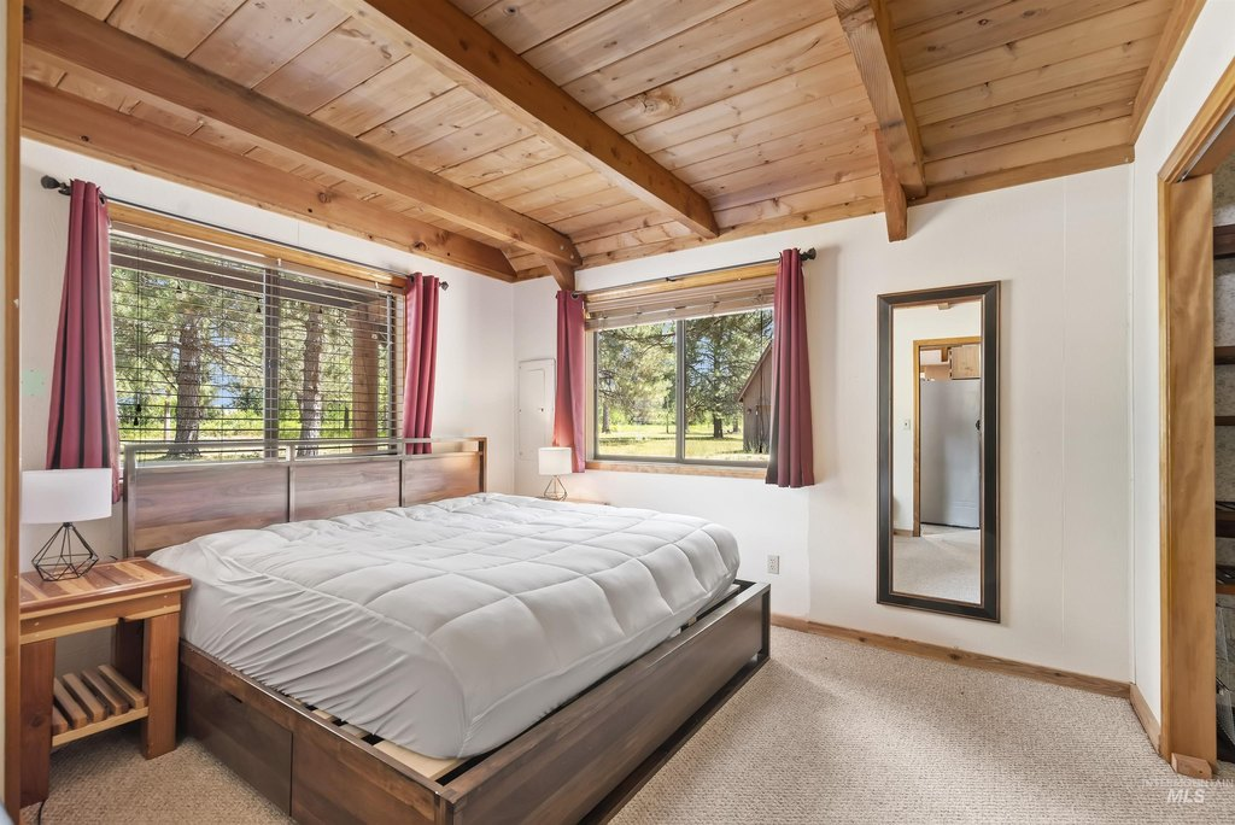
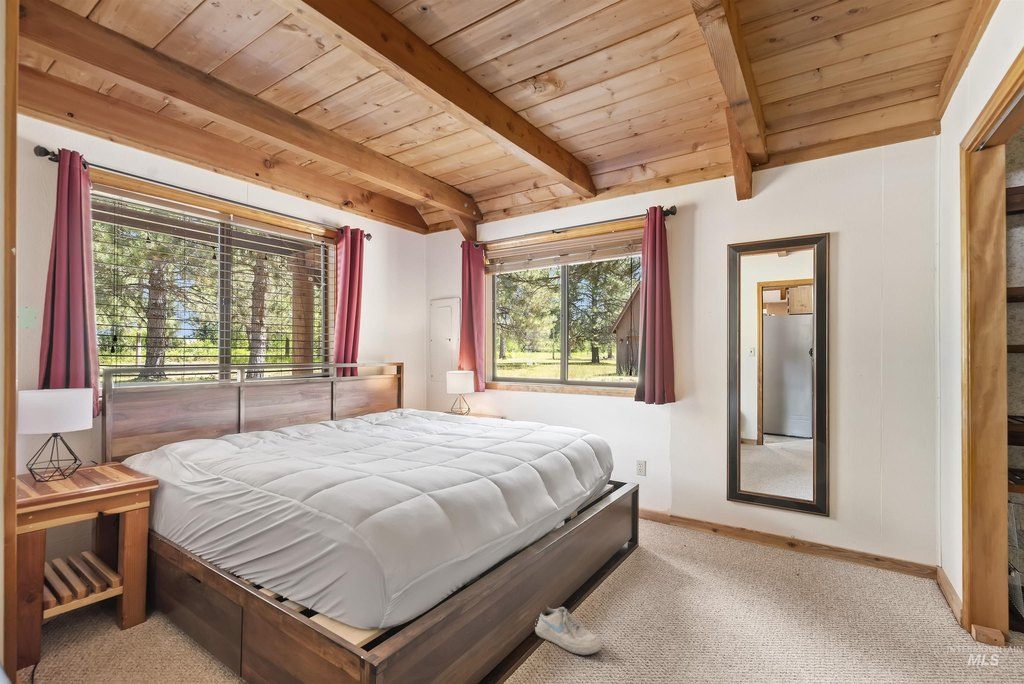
+ shoe (567, 626)
